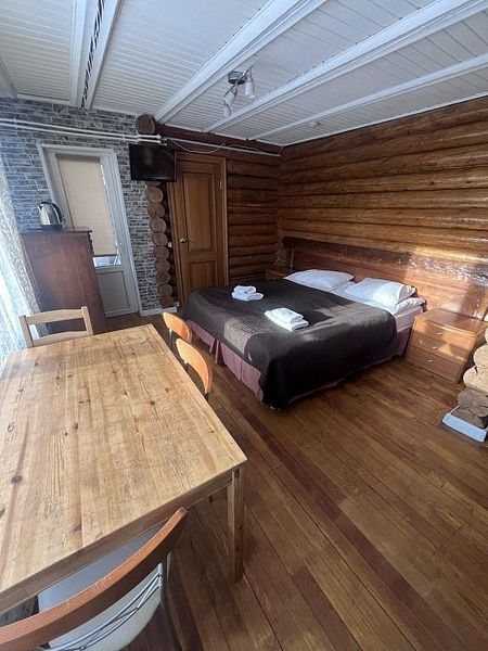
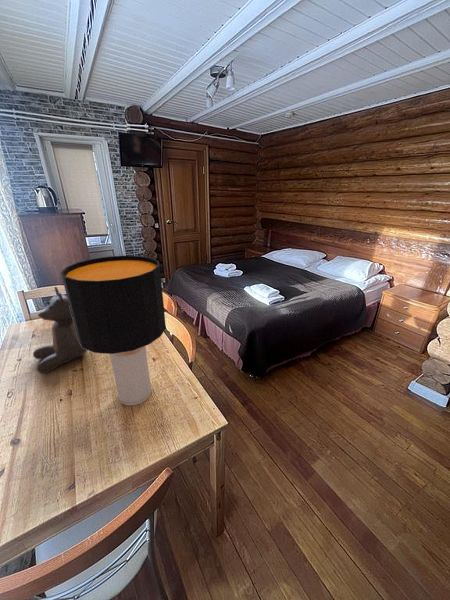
+ teddy bear (55, 326)
+ desk lamp (125, 337)
